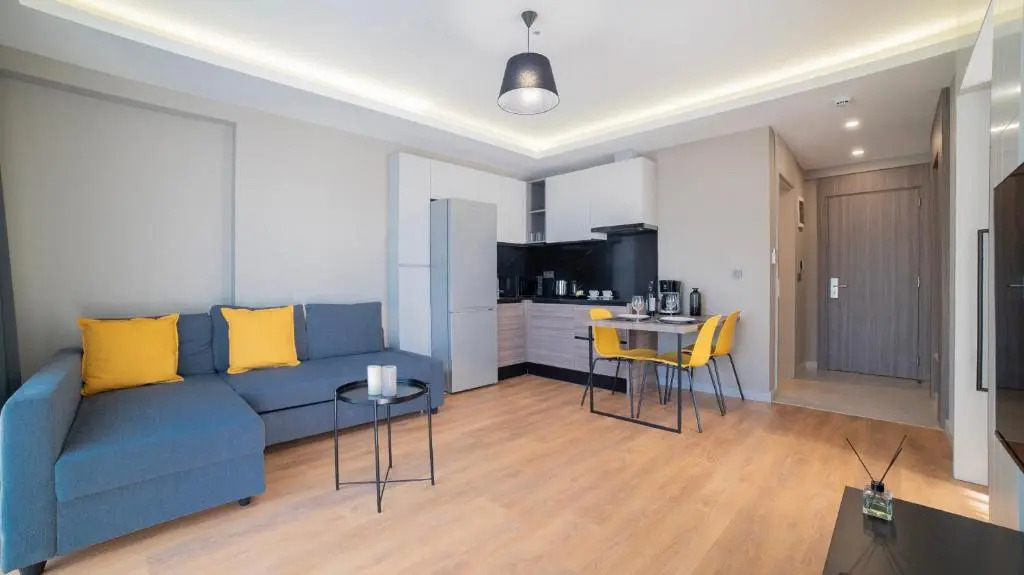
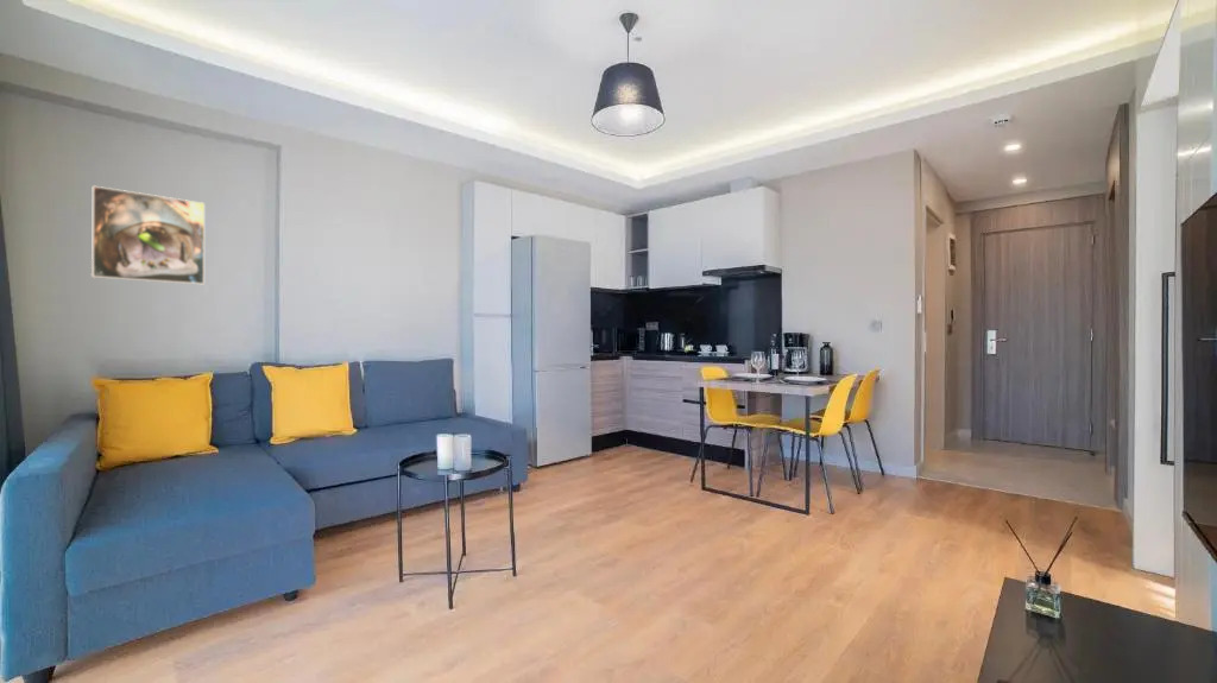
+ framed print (151, 238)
